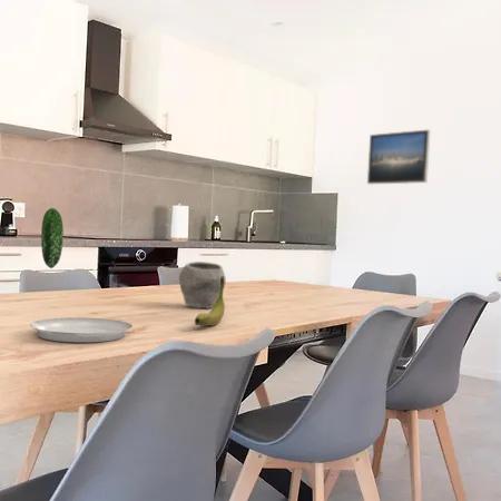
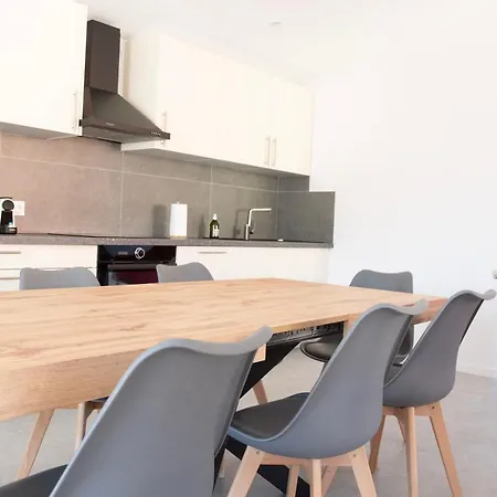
- banana (214, 304)
- bowl (202, 284)
- plate (59, 258)
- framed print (397, 157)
